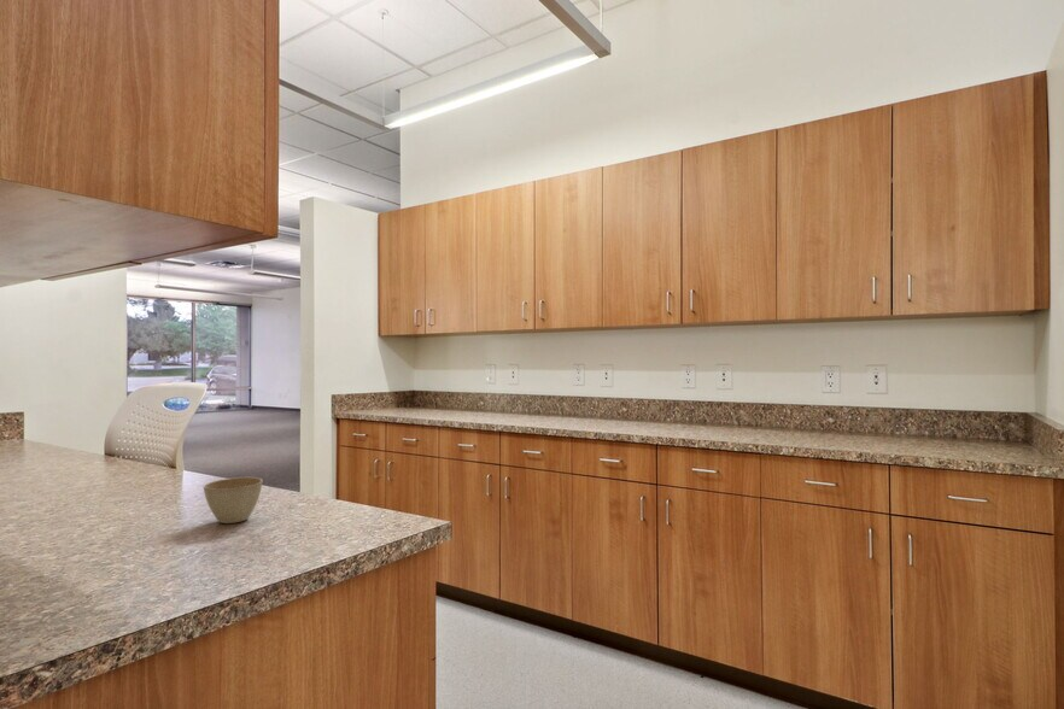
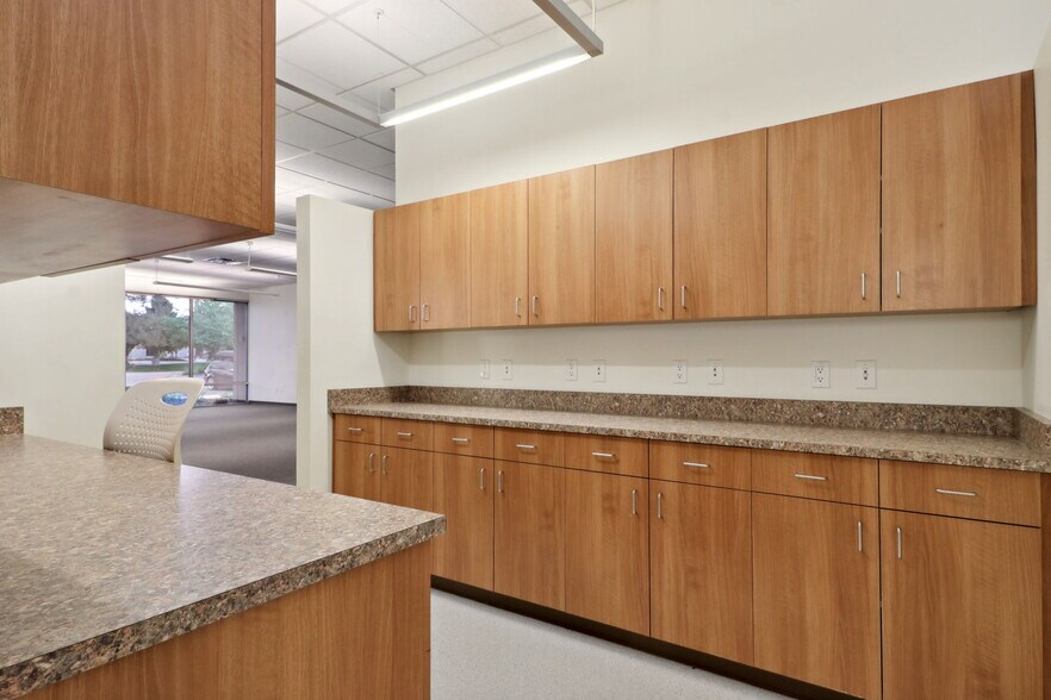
- flower pot (233, 500)
